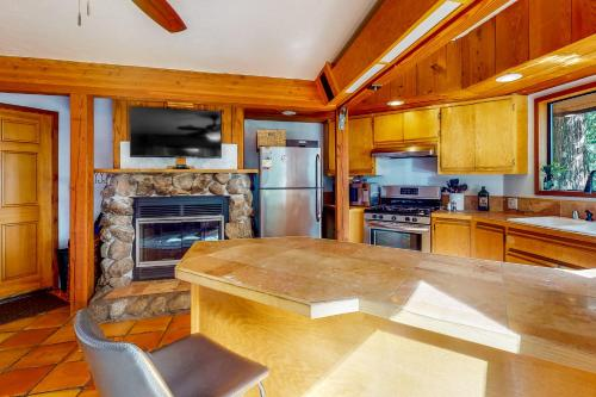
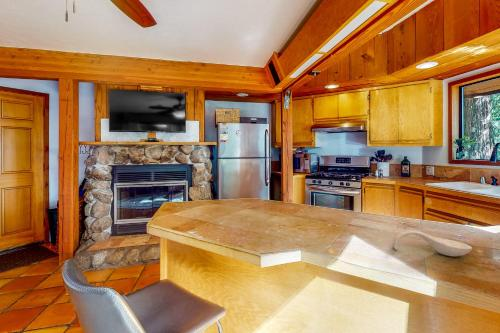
+ spoon rest (430, 242)
